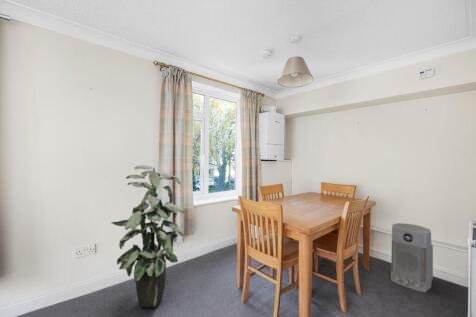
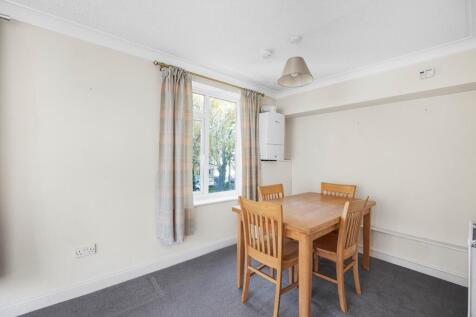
- air purifier (410, 254)
- indoor plant (149, 232)
